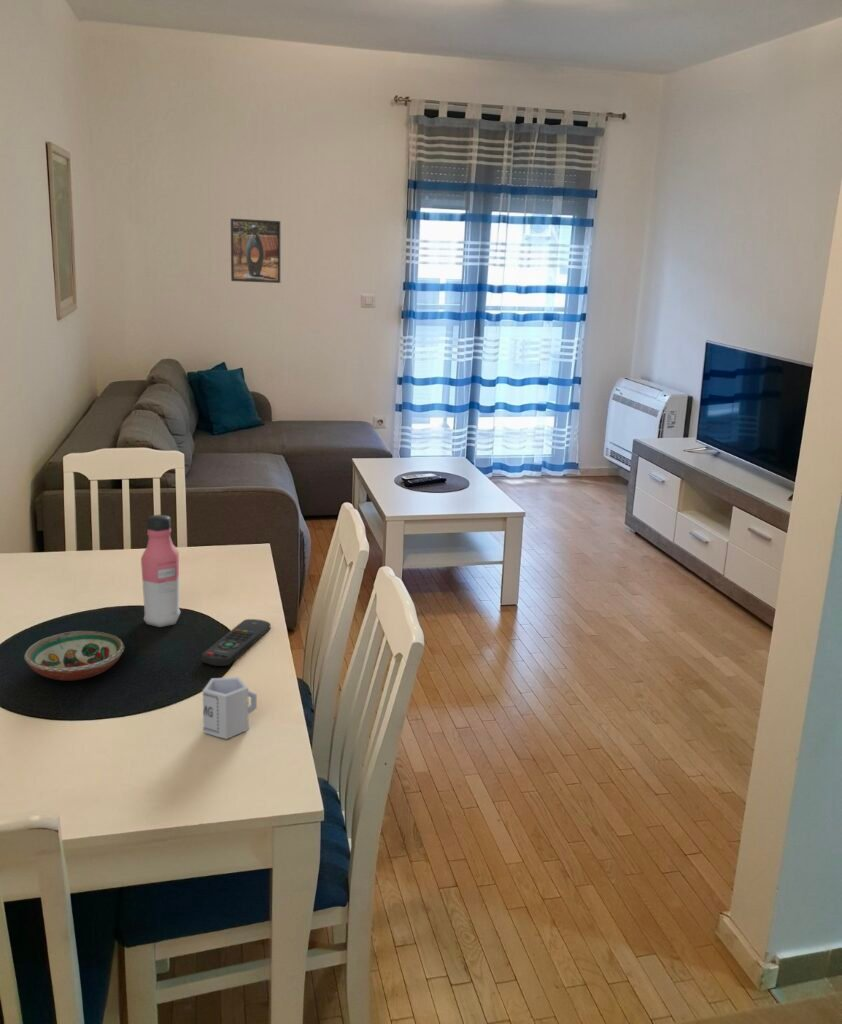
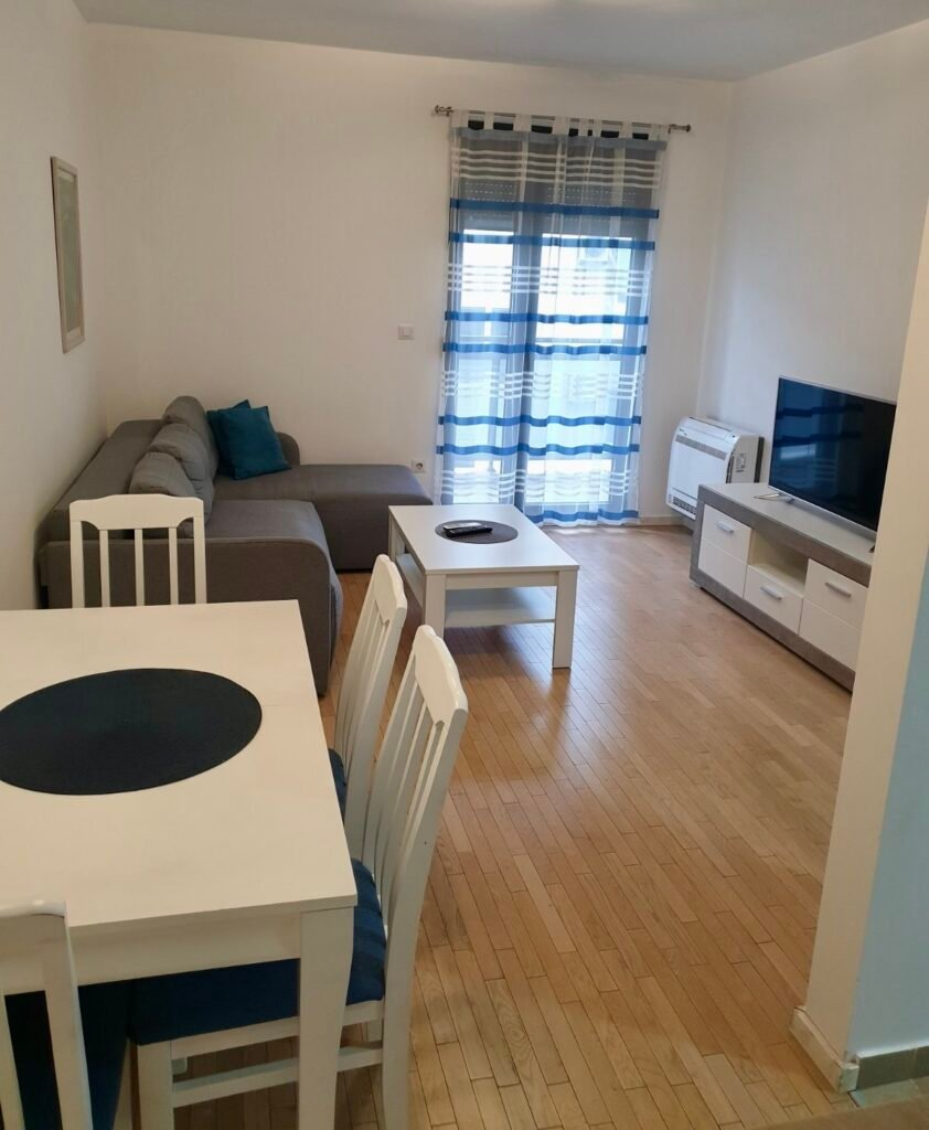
- remote control (237, 640)
- decorative bowl (75, 659)
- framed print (255, 251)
- water bottle (160, 569)
- cup (230, 705)
